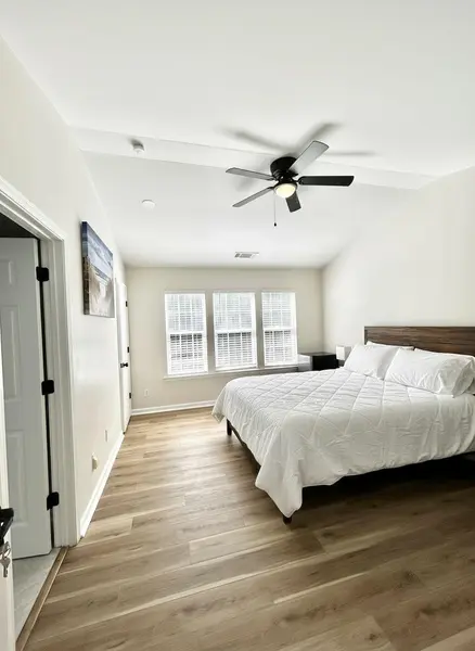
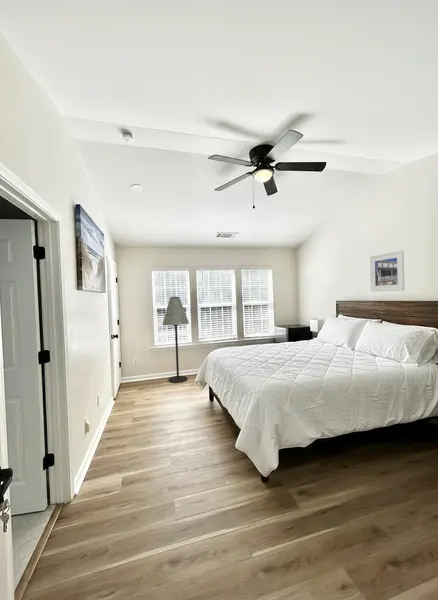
+ floor lamp (176, 338)
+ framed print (386, 272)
